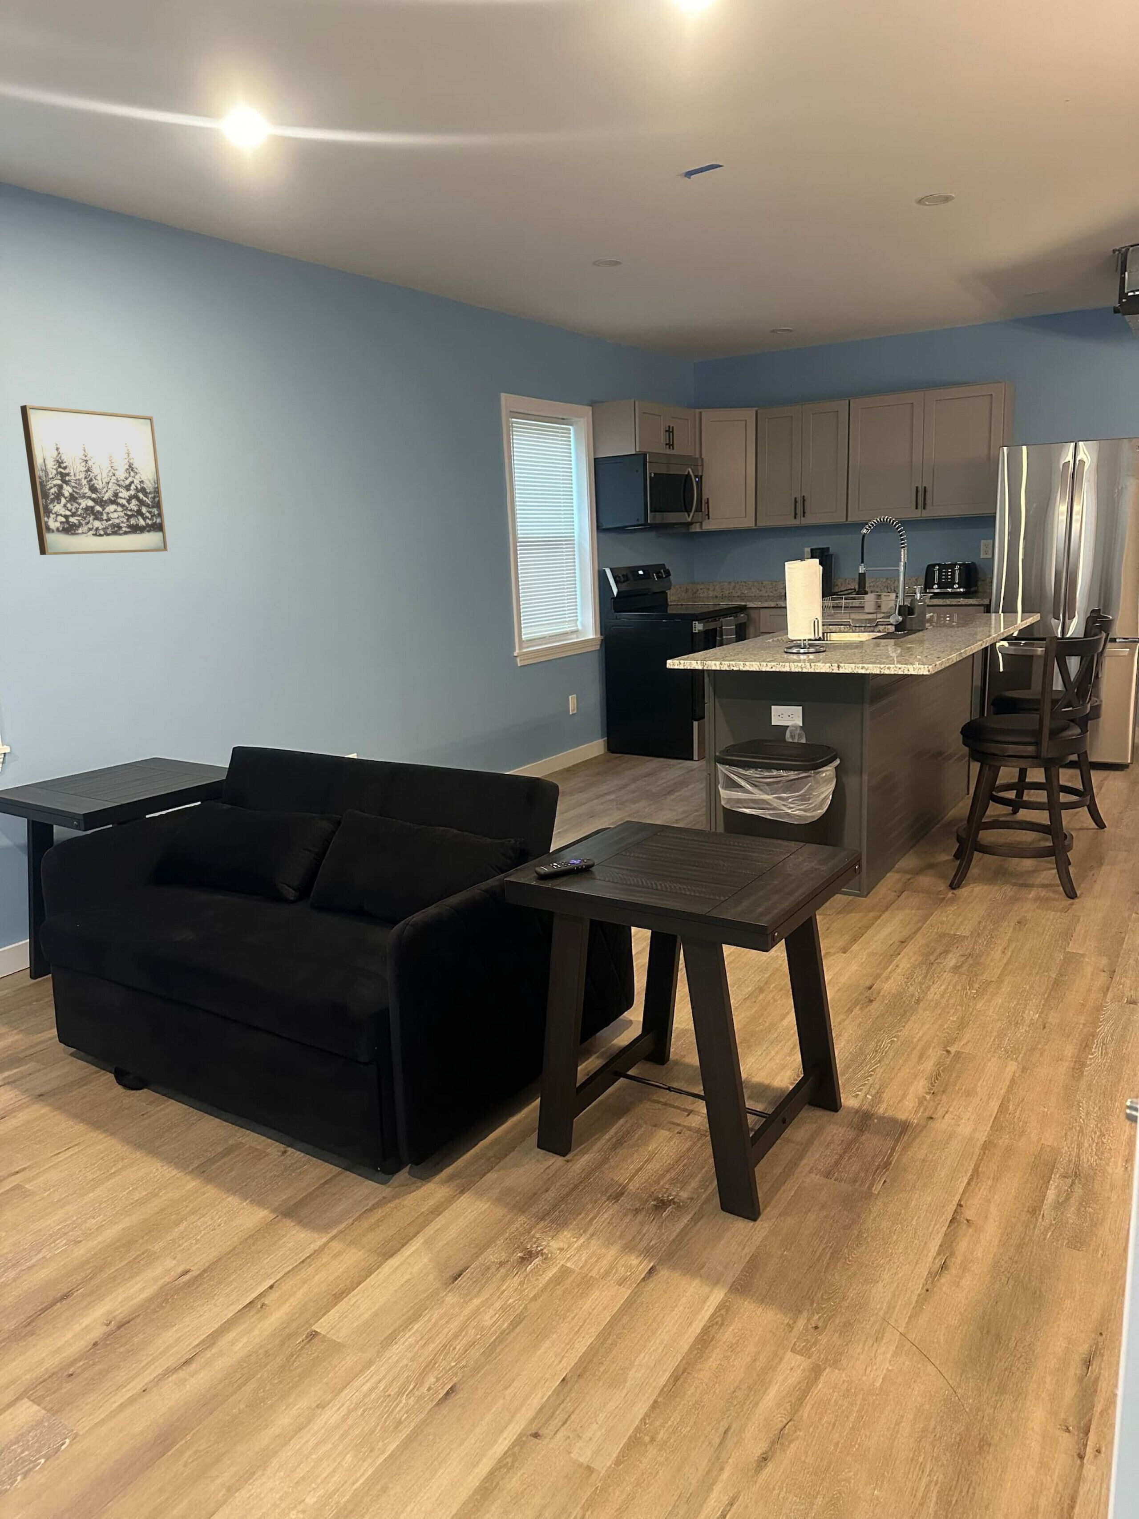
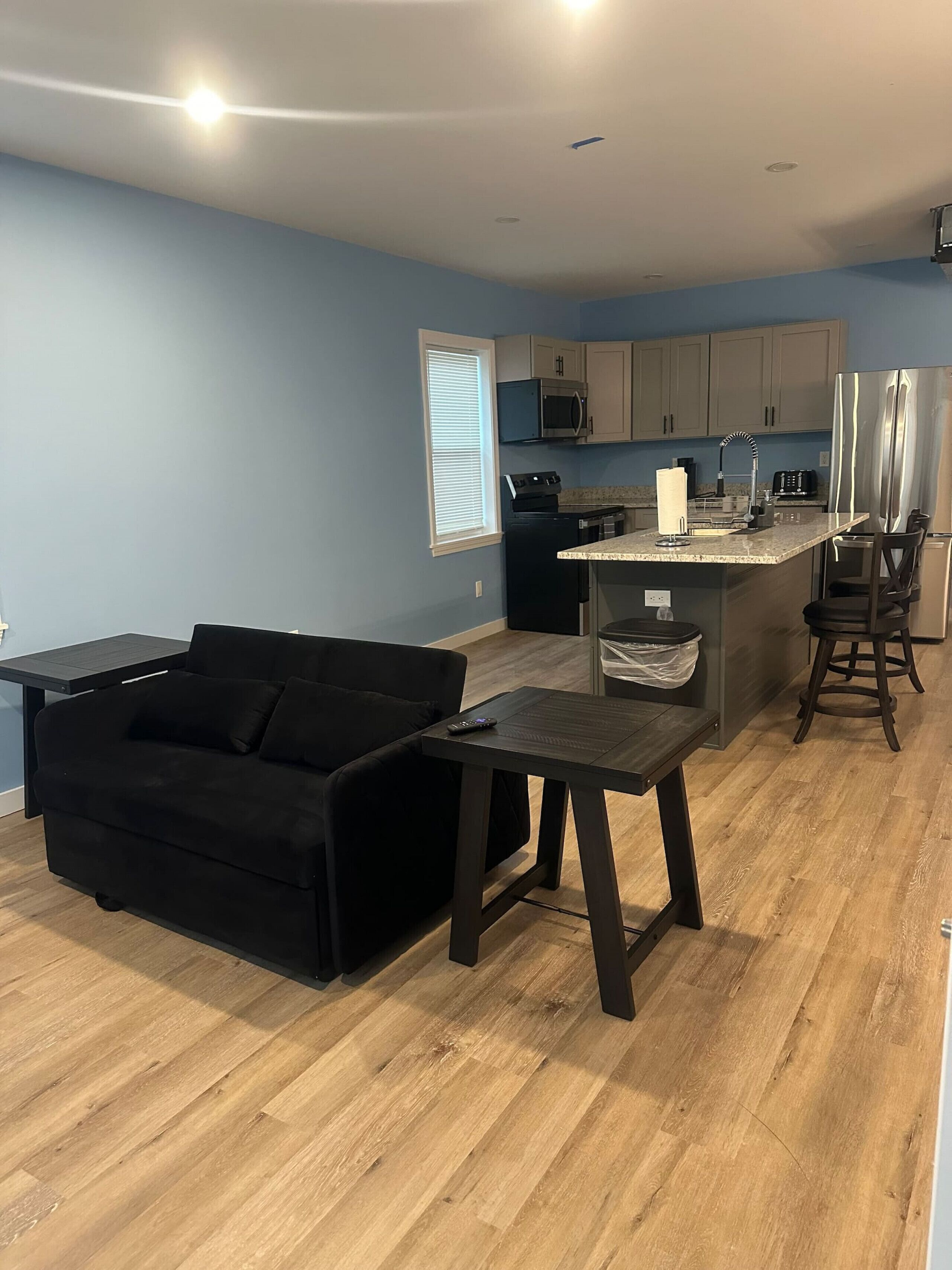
- wall art (98, 483)
